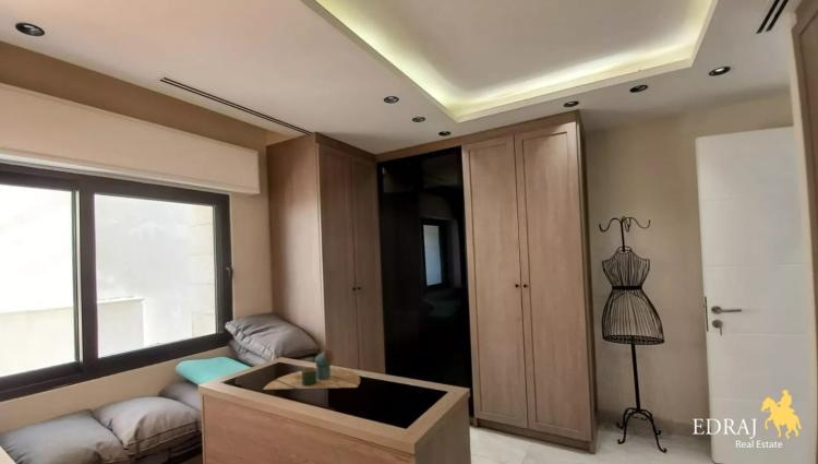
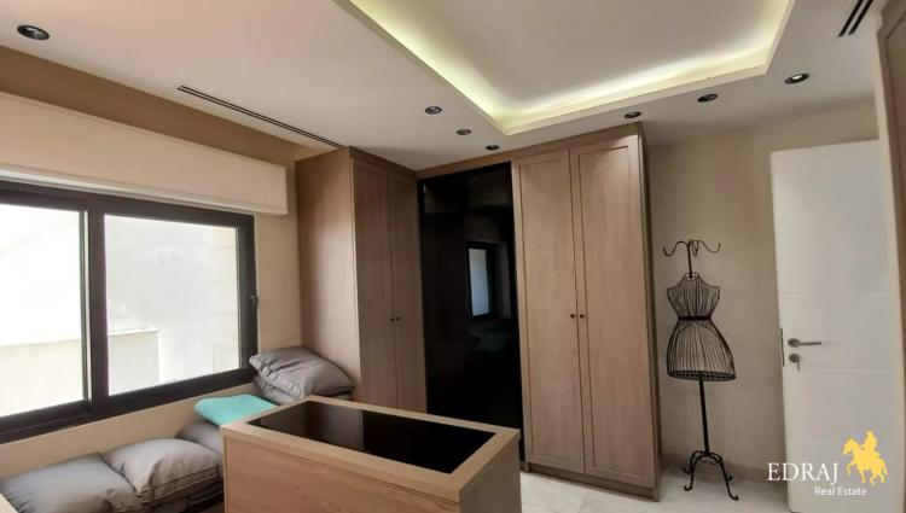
- decorative tray (311, 370)
